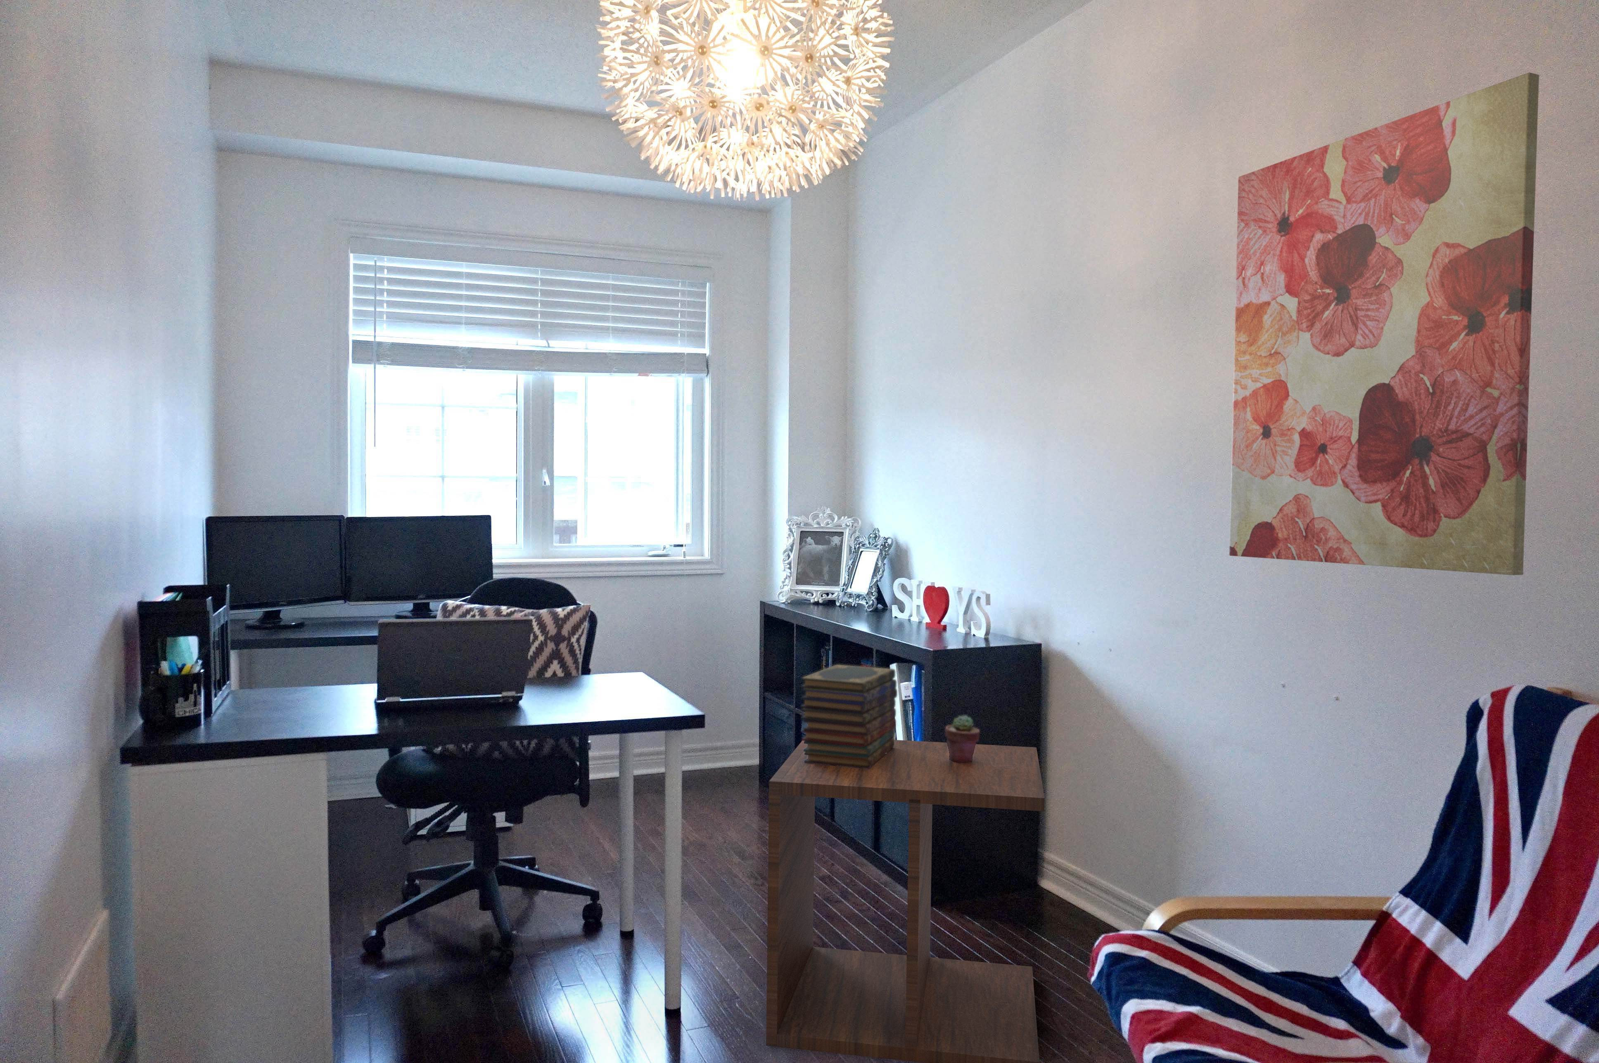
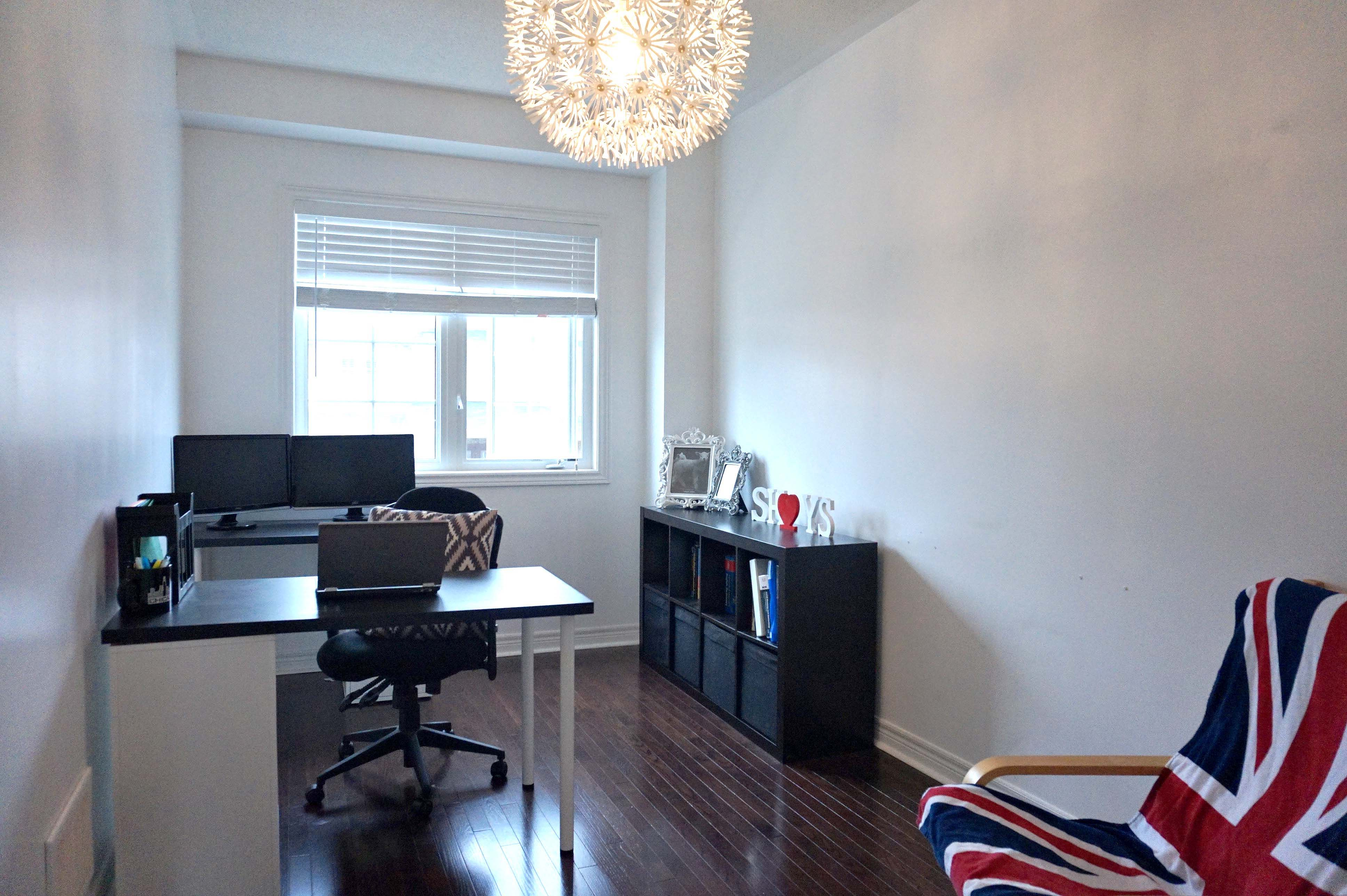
- side table (910, 886)
- wall art (1362, 350)
- potted succulent (963, 737)
- book stack (850, 713)
